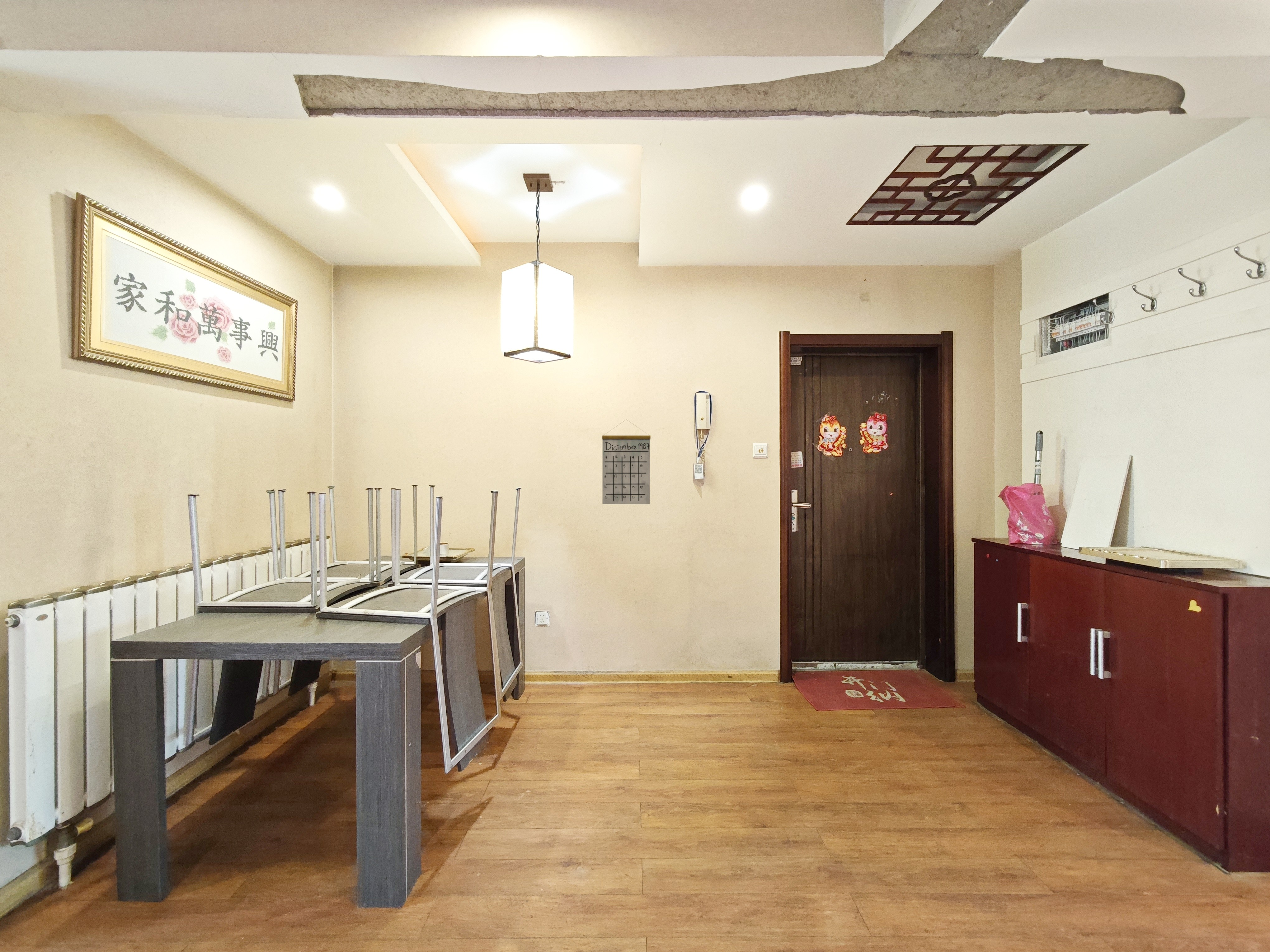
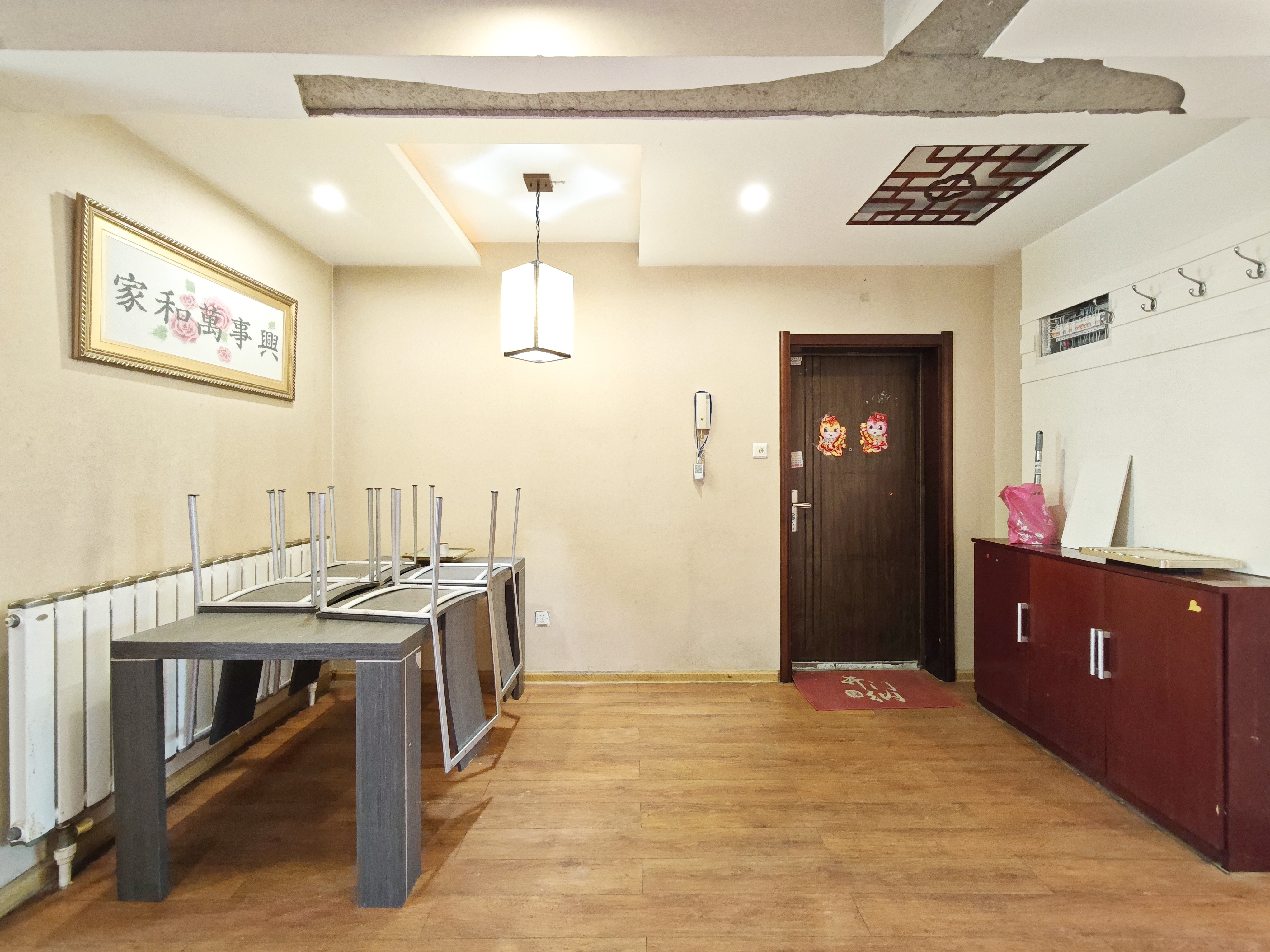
- calendar (626, 461)
